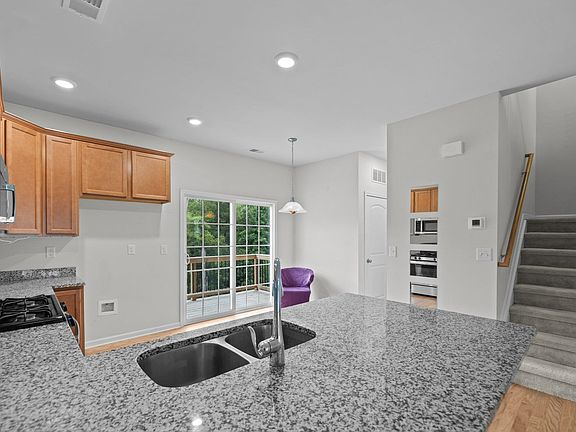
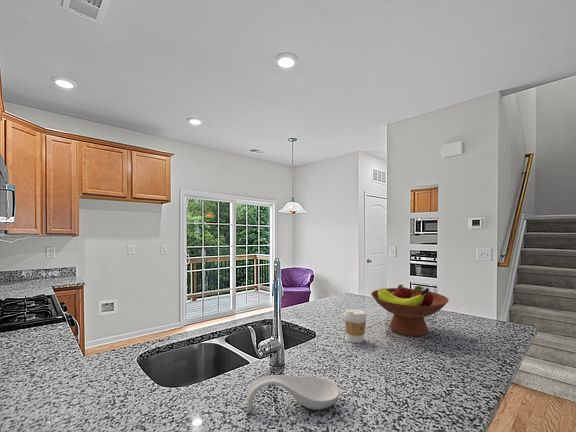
+ coffee cup (355, 325)
+ fruit bowl (408, 306)
+ spoon rest (293, 391)
